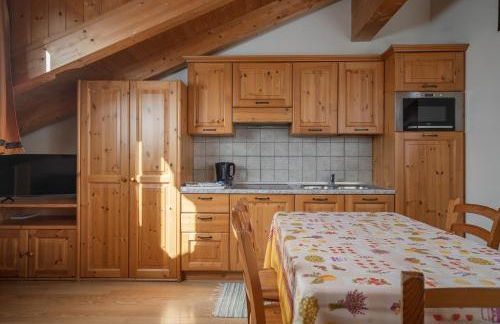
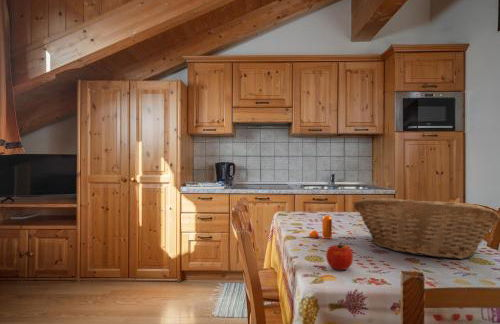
+ fruit (339, 255)
+ pepper shaker (322, 226)
+ fruit basket (419, 221)
